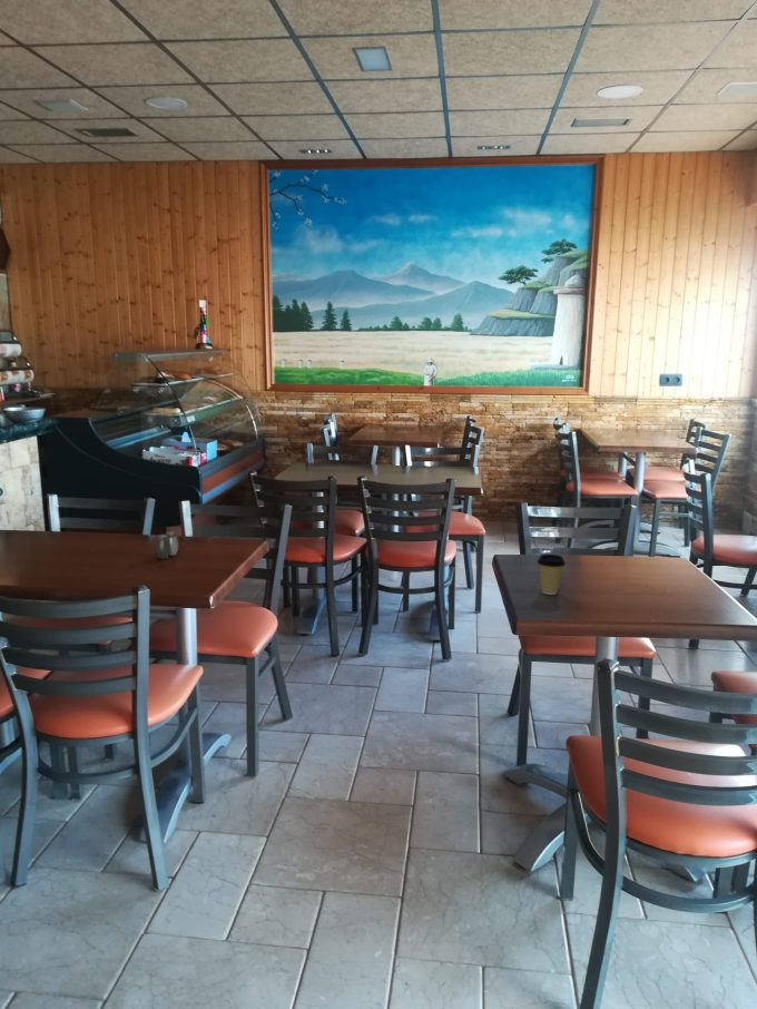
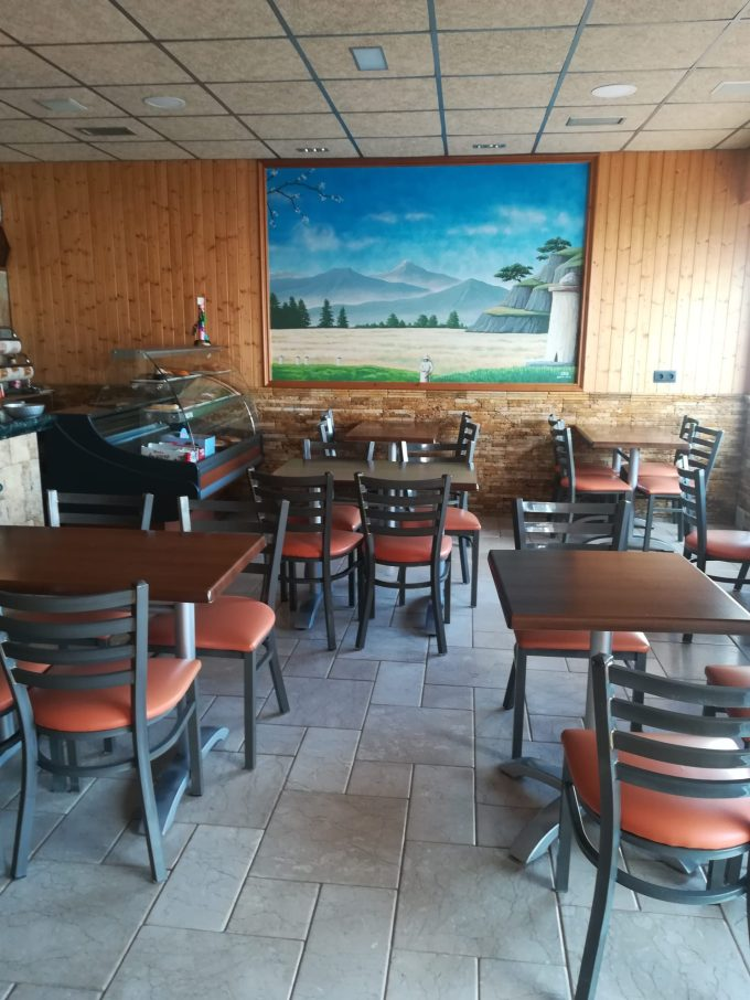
- coffee cup (550, 575)
- salt and pepper shaker (167, 545)
